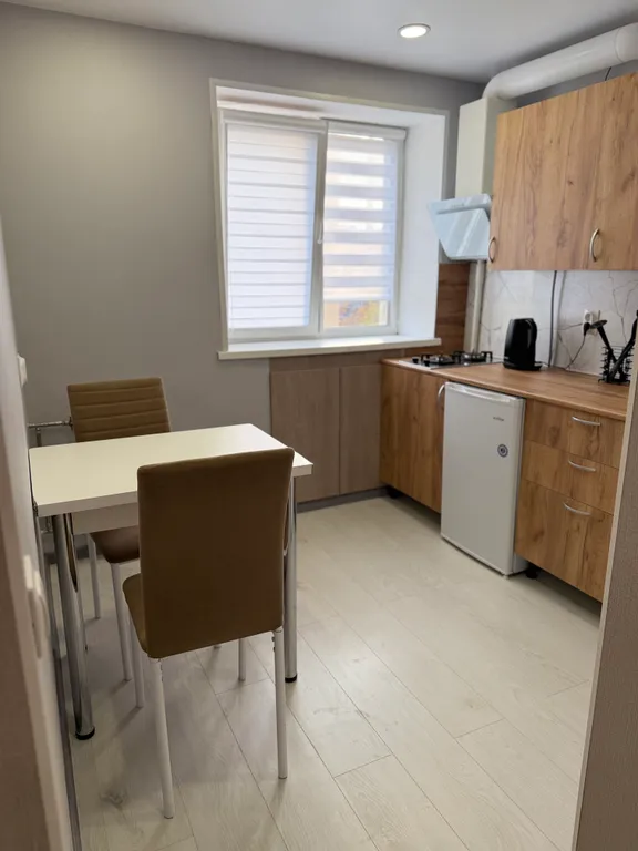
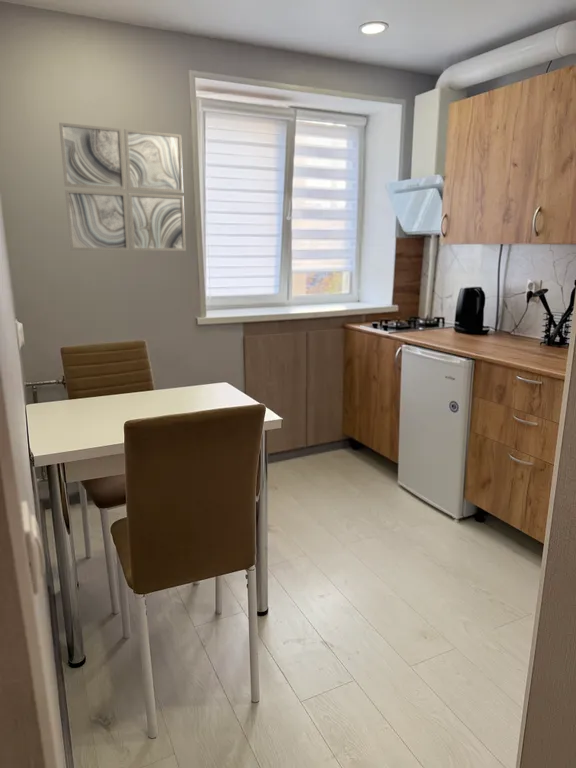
+ wall art (125, 193)
